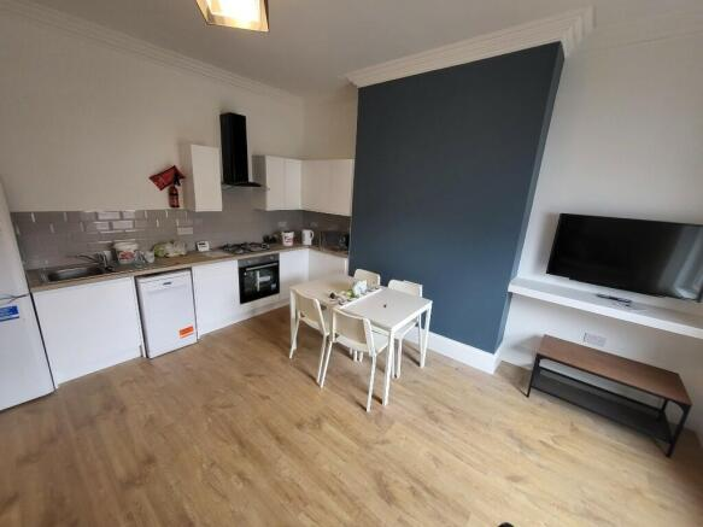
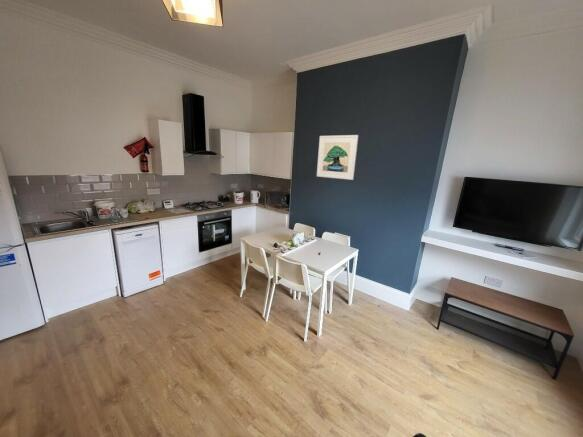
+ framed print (336, 157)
